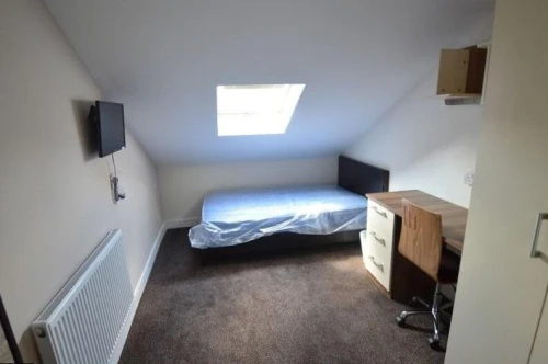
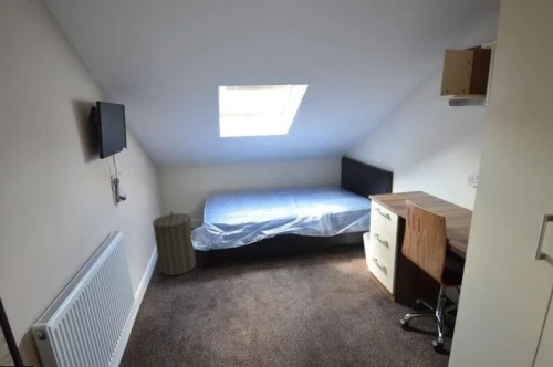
+ laundry hamper (175, 239)
